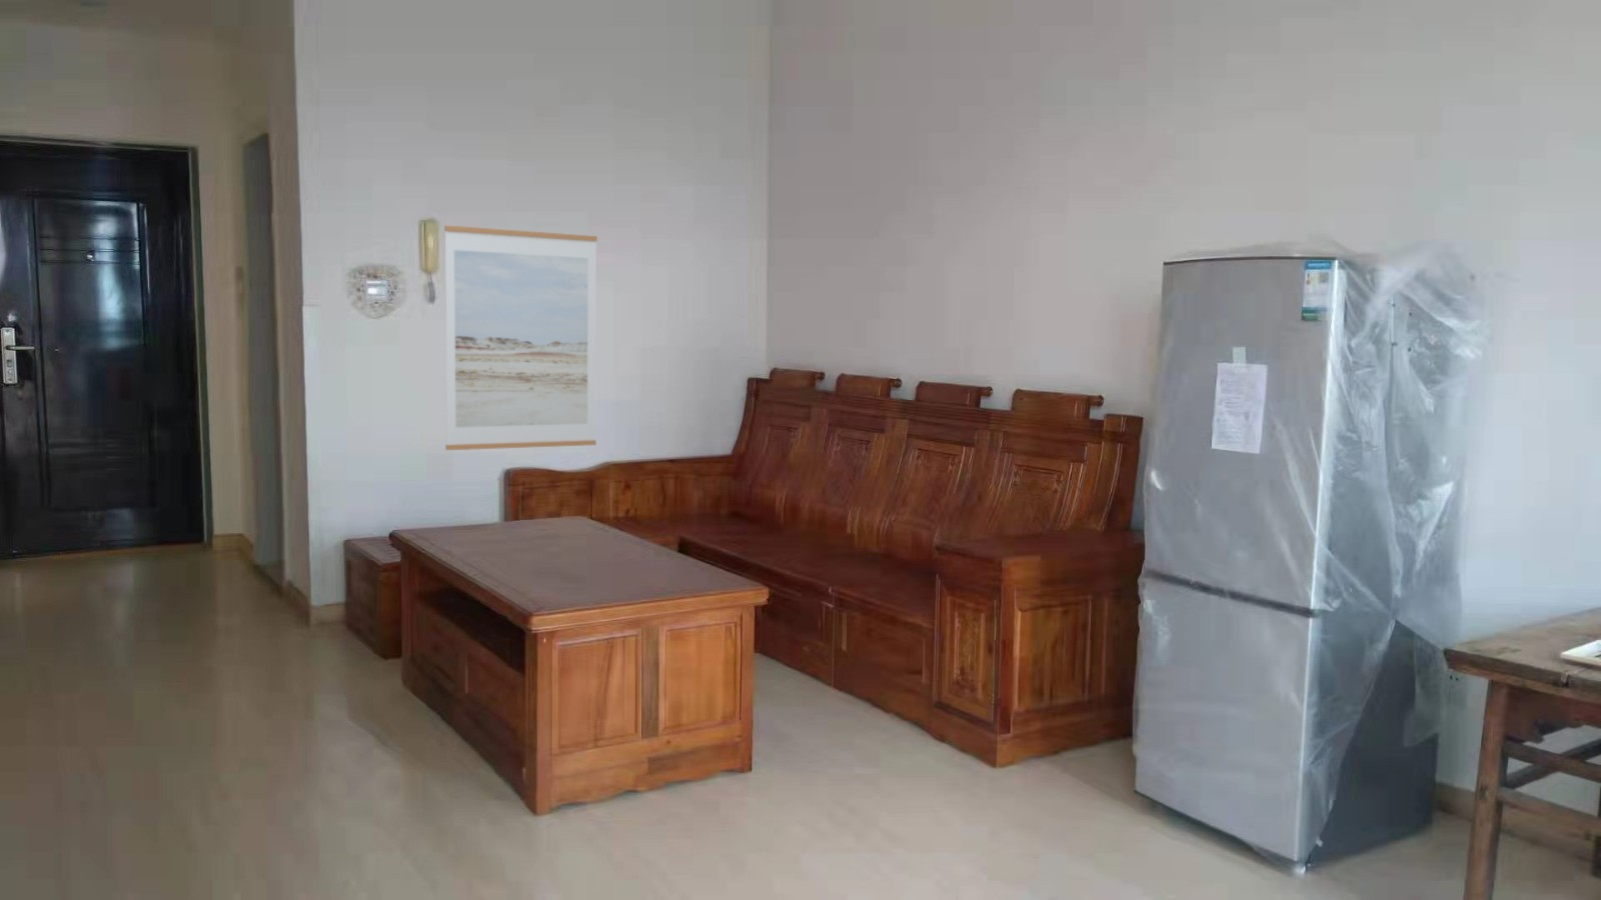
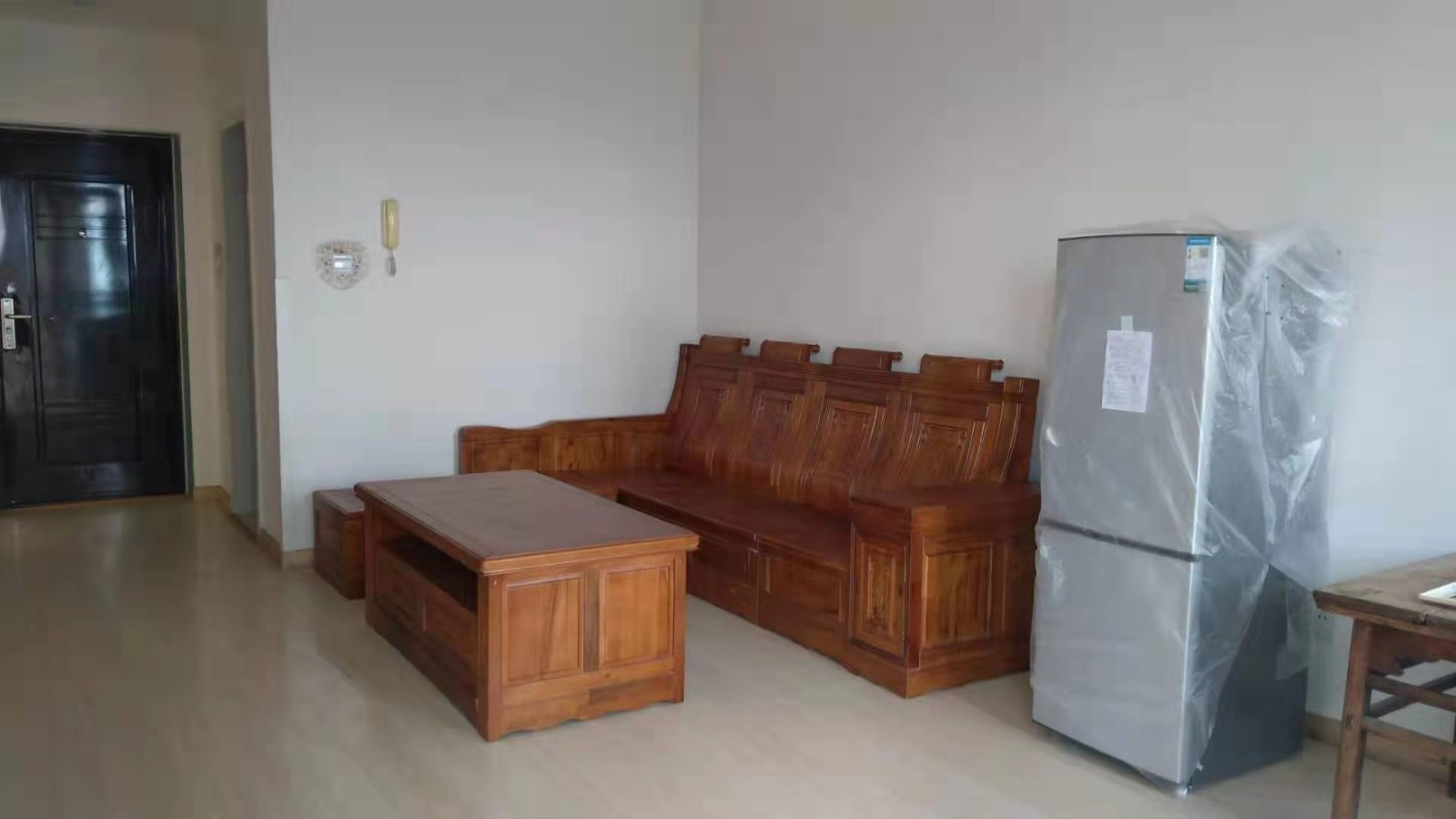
- wall art (523, 340)
